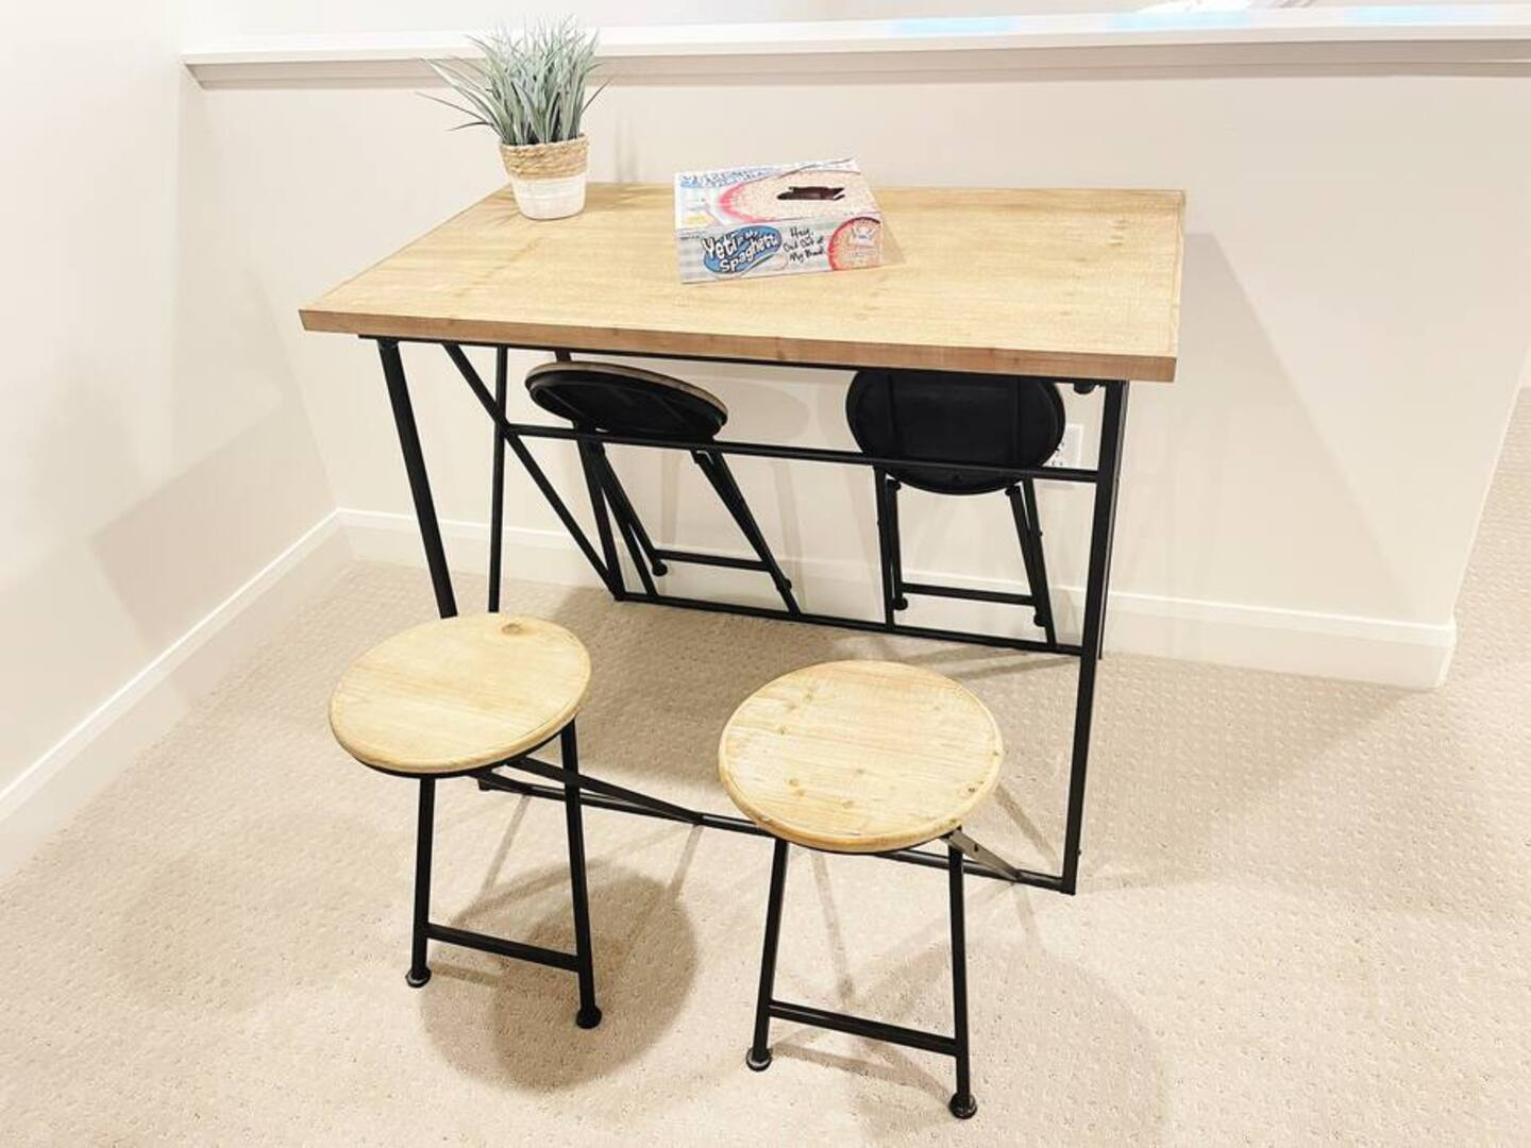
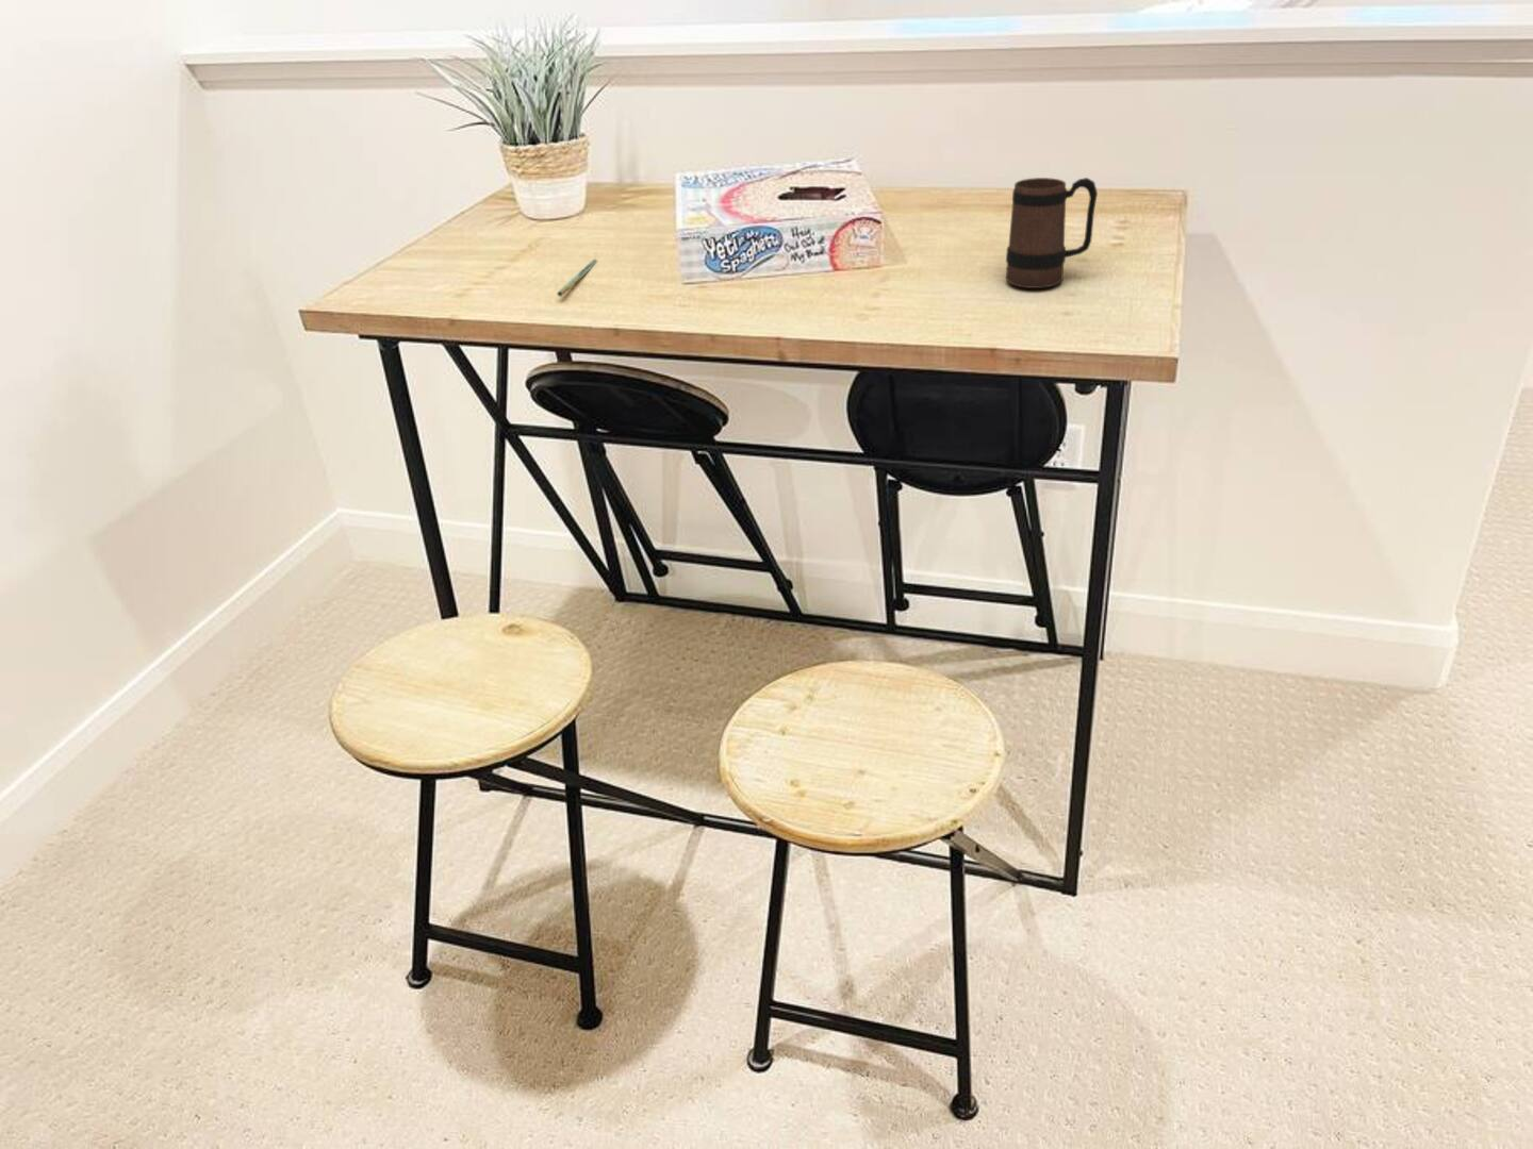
+ pen (578, 276)
+ mug (1050, 231)
